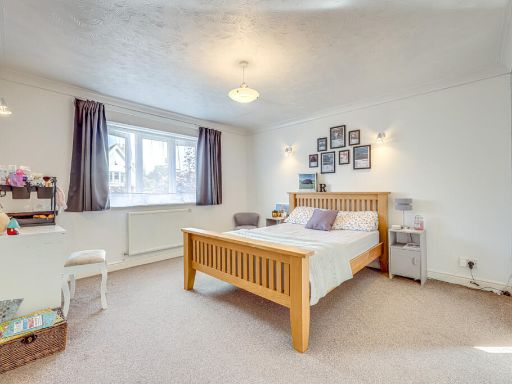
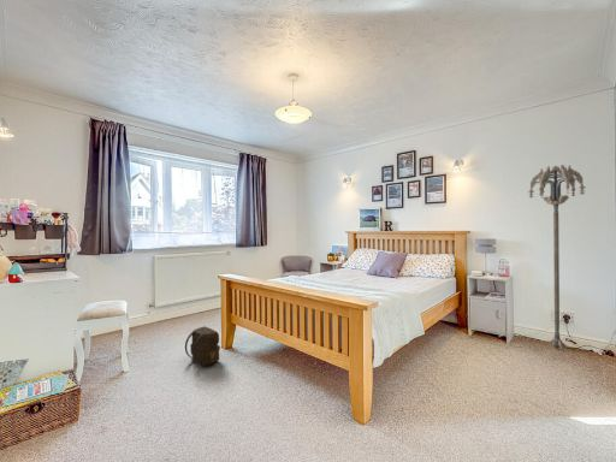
+ backpack (202, 345)
+ floor lamp (556, 257)
